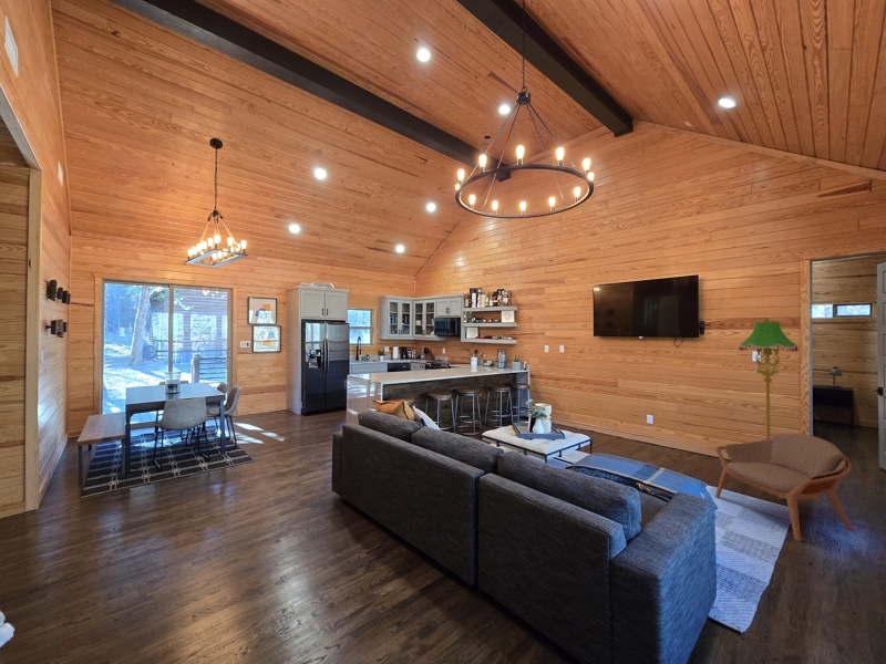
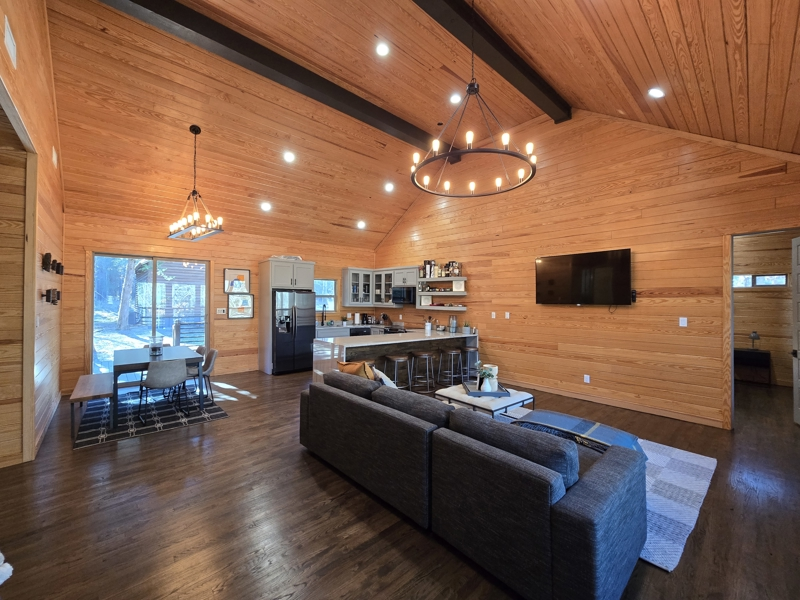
- armchair (785, 475)
- floor lamp (767, 394)
